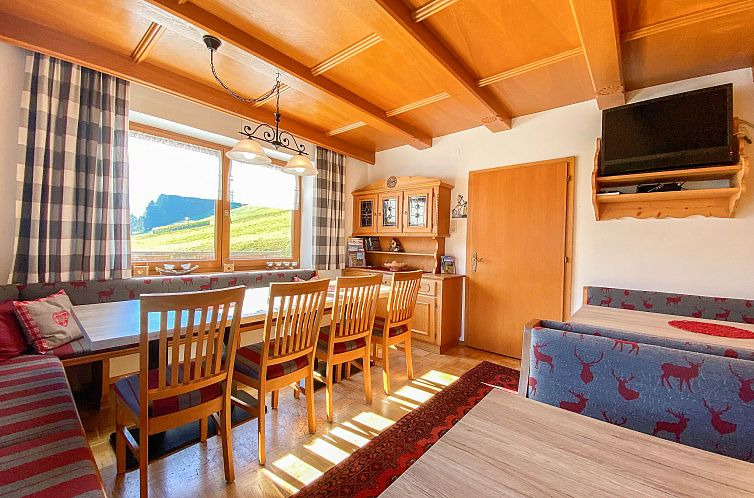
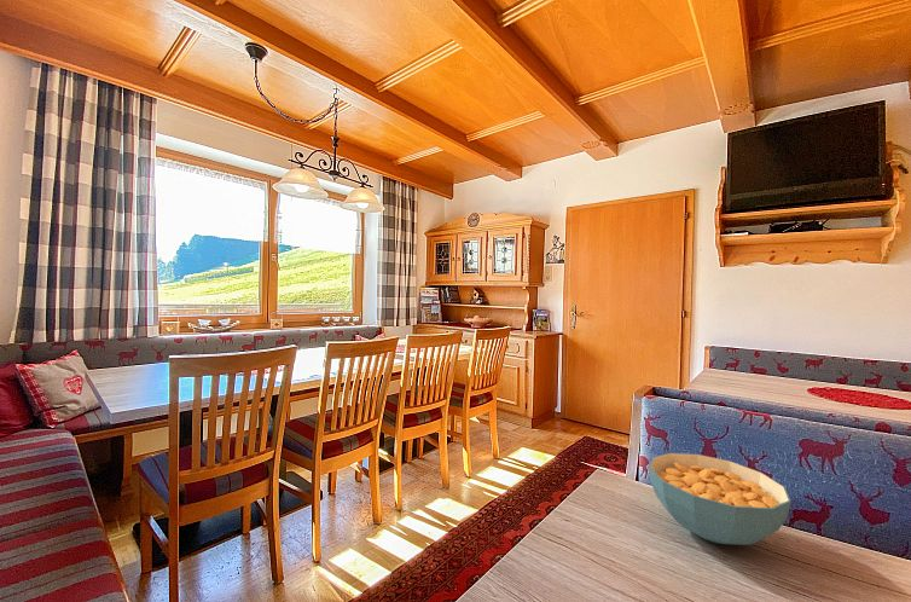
+ cereal bowl (713, 504)
